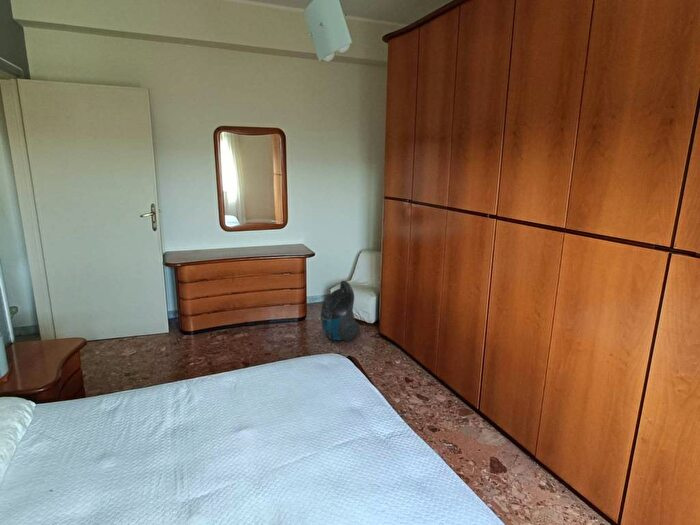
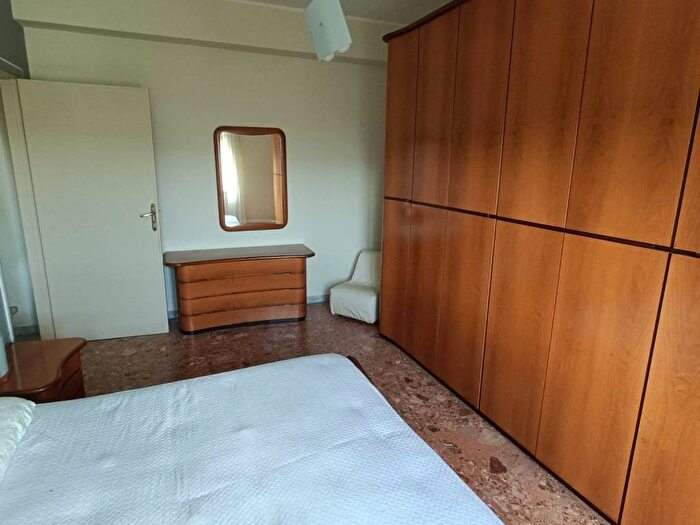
- vacuum cleaner (338, 309)
